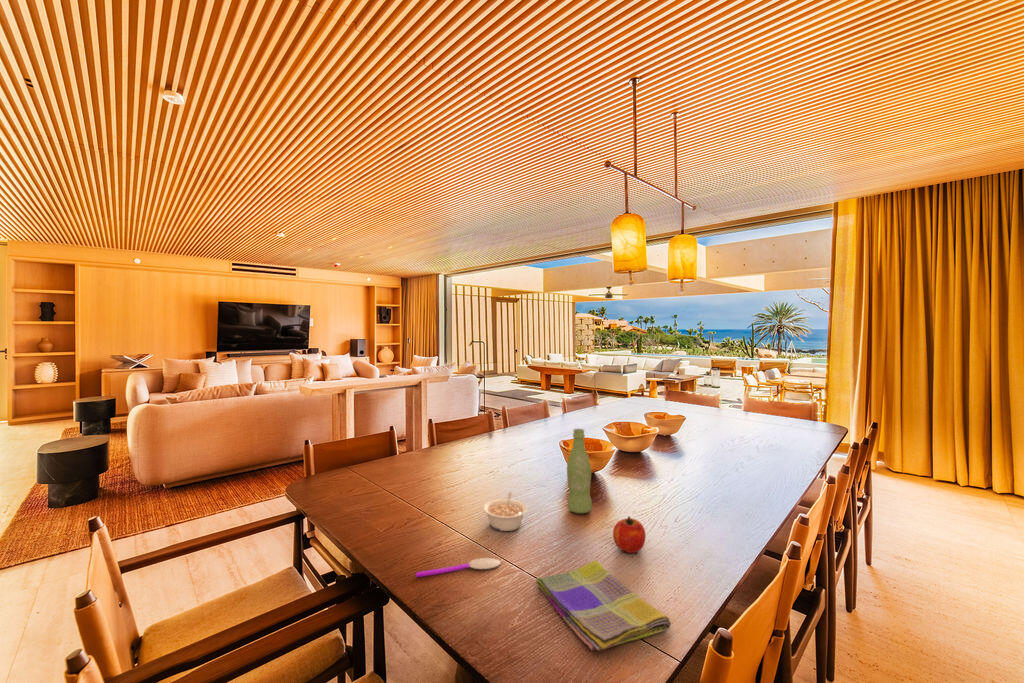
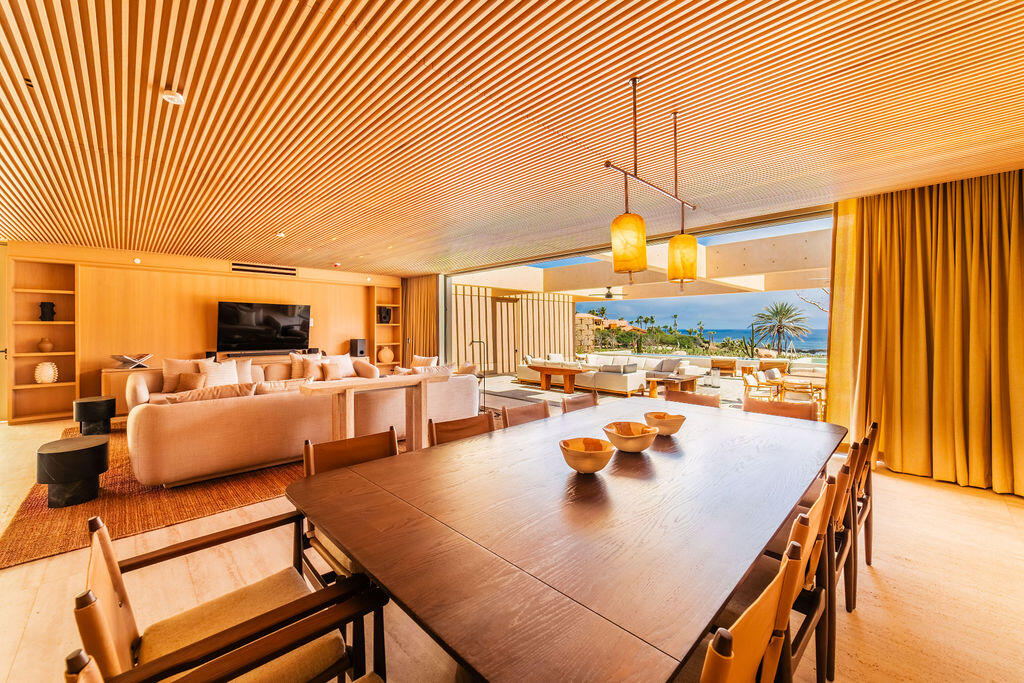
- dish towel (598, 600)
- fruit (629, 533)
- legume (504, 513)
- spoon (459, 566)
- bottle (579, 470)
